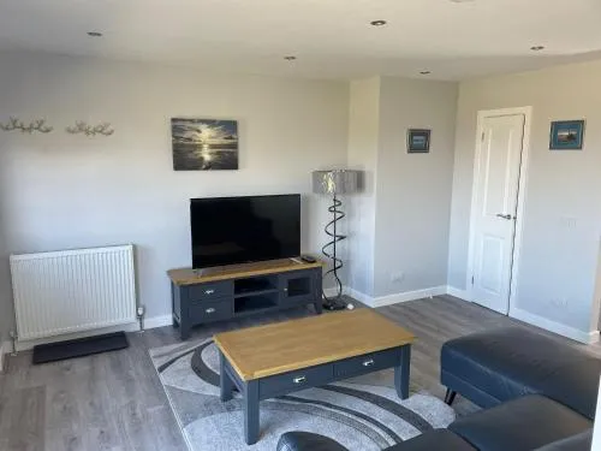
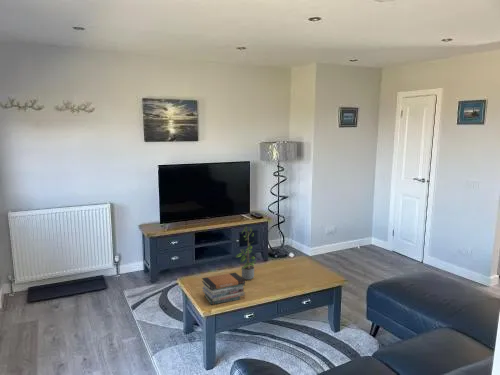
+ potted plant (247, 253)
+ book stack (223, 288)
